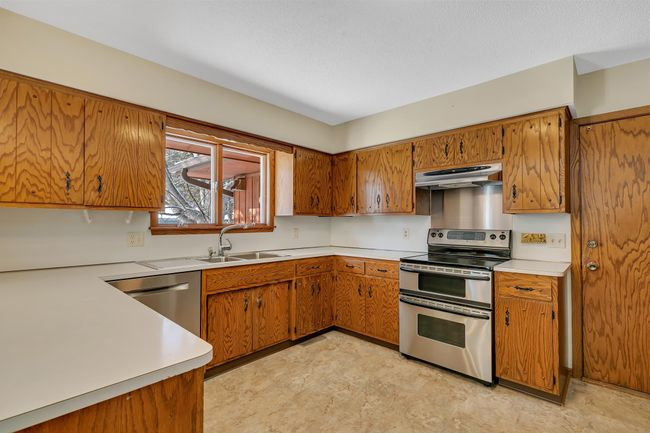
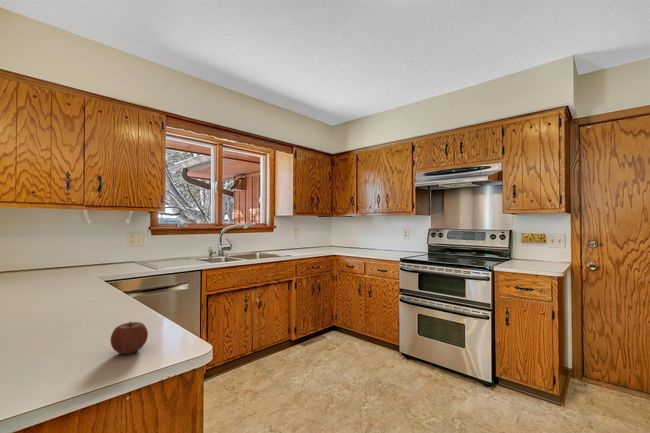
+ apple (129, 336)
